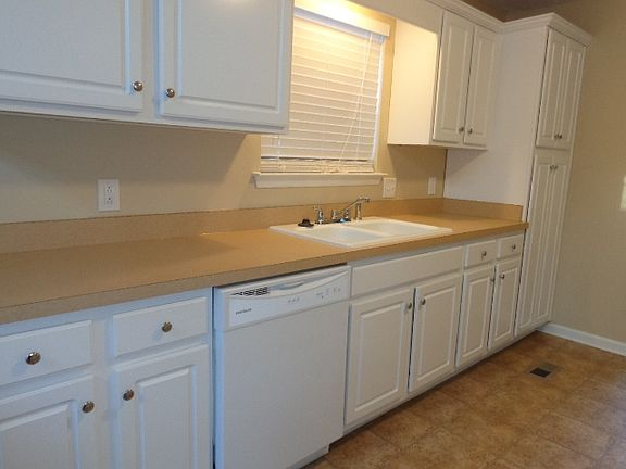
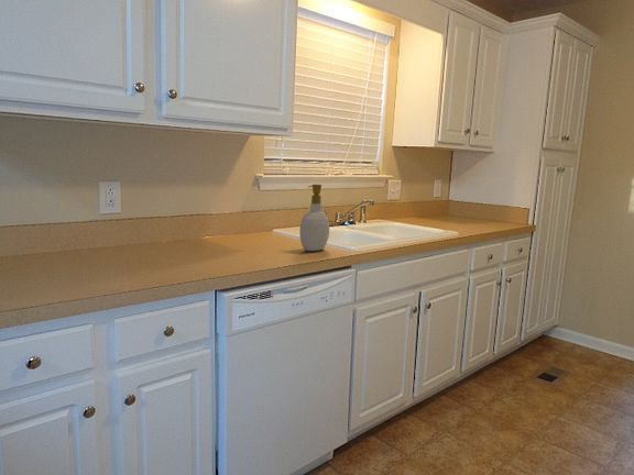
+ soap bottle (314, 217)
